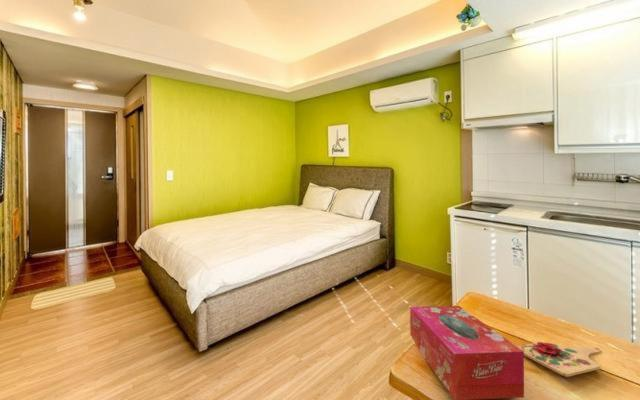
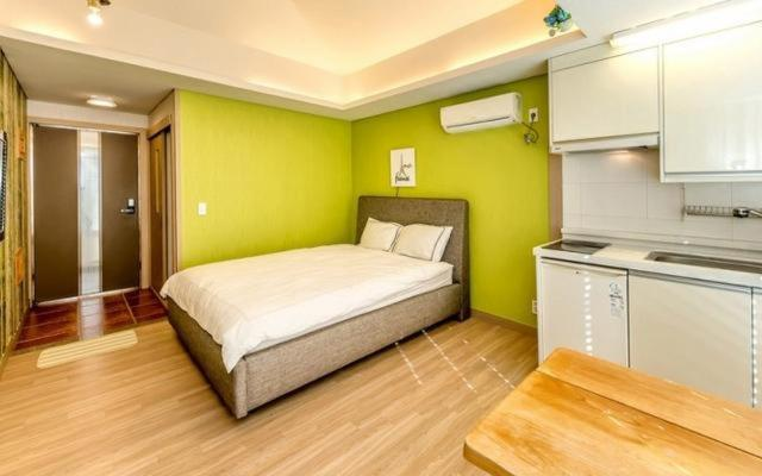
- tissue box (457, 344)
- cutting board (567, 351)
